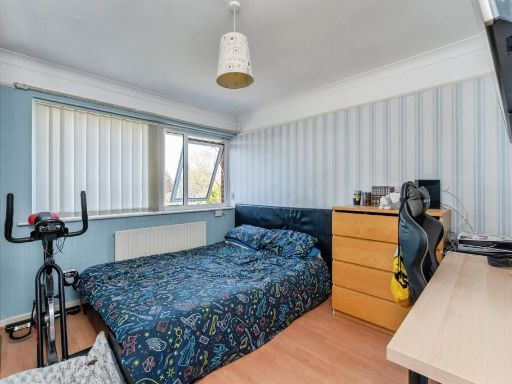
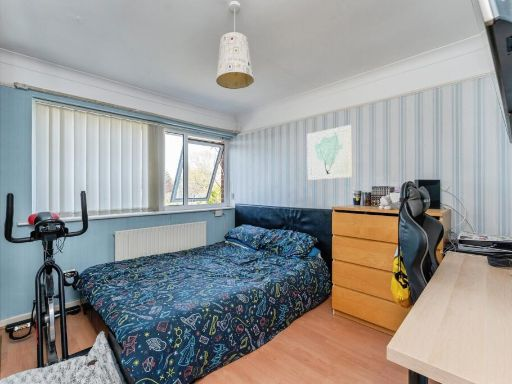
+ wall art (328, 154)
